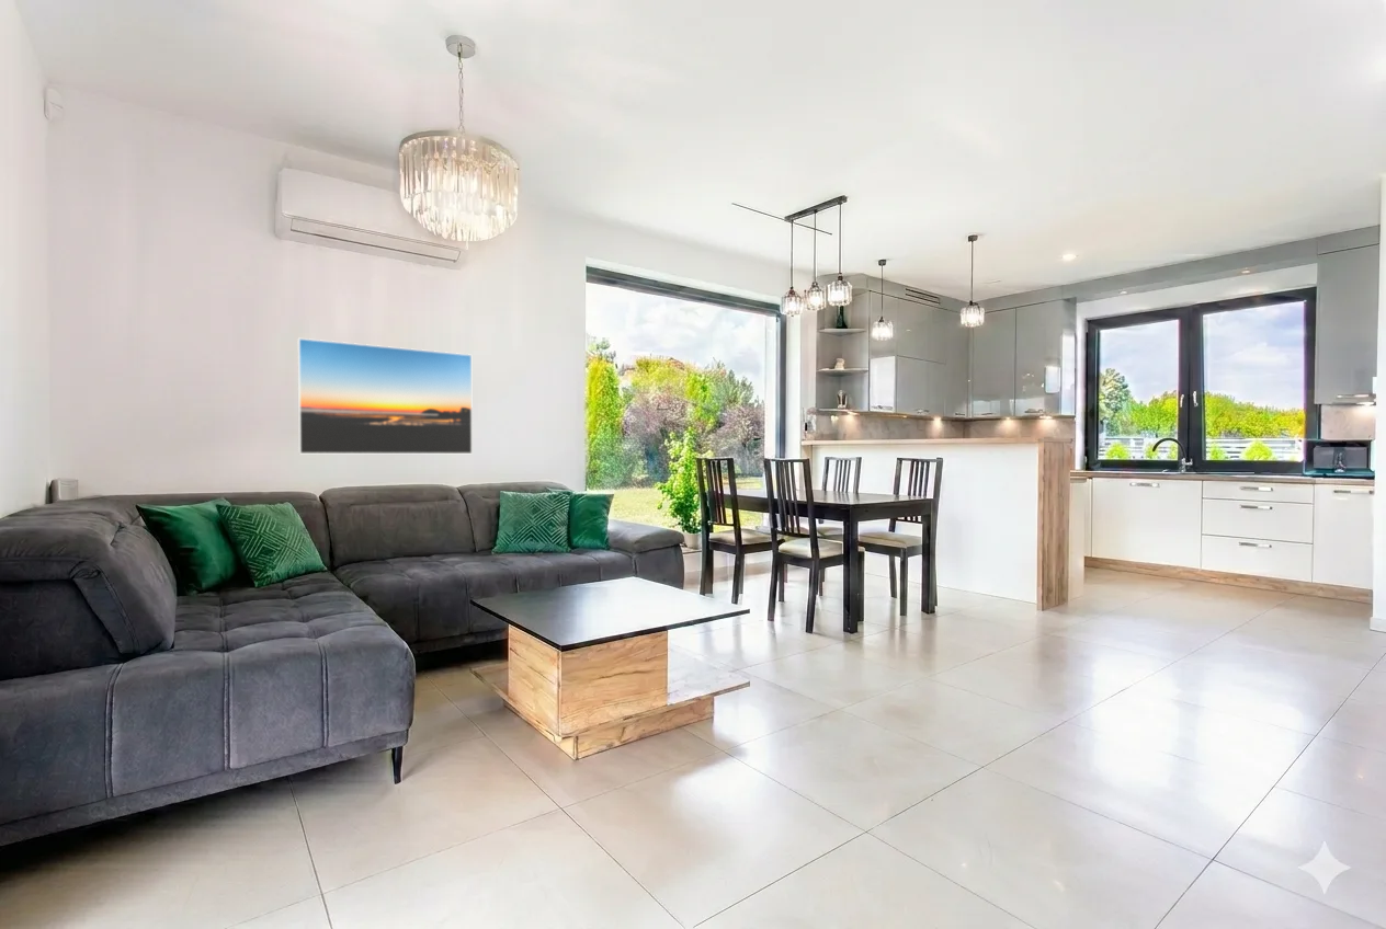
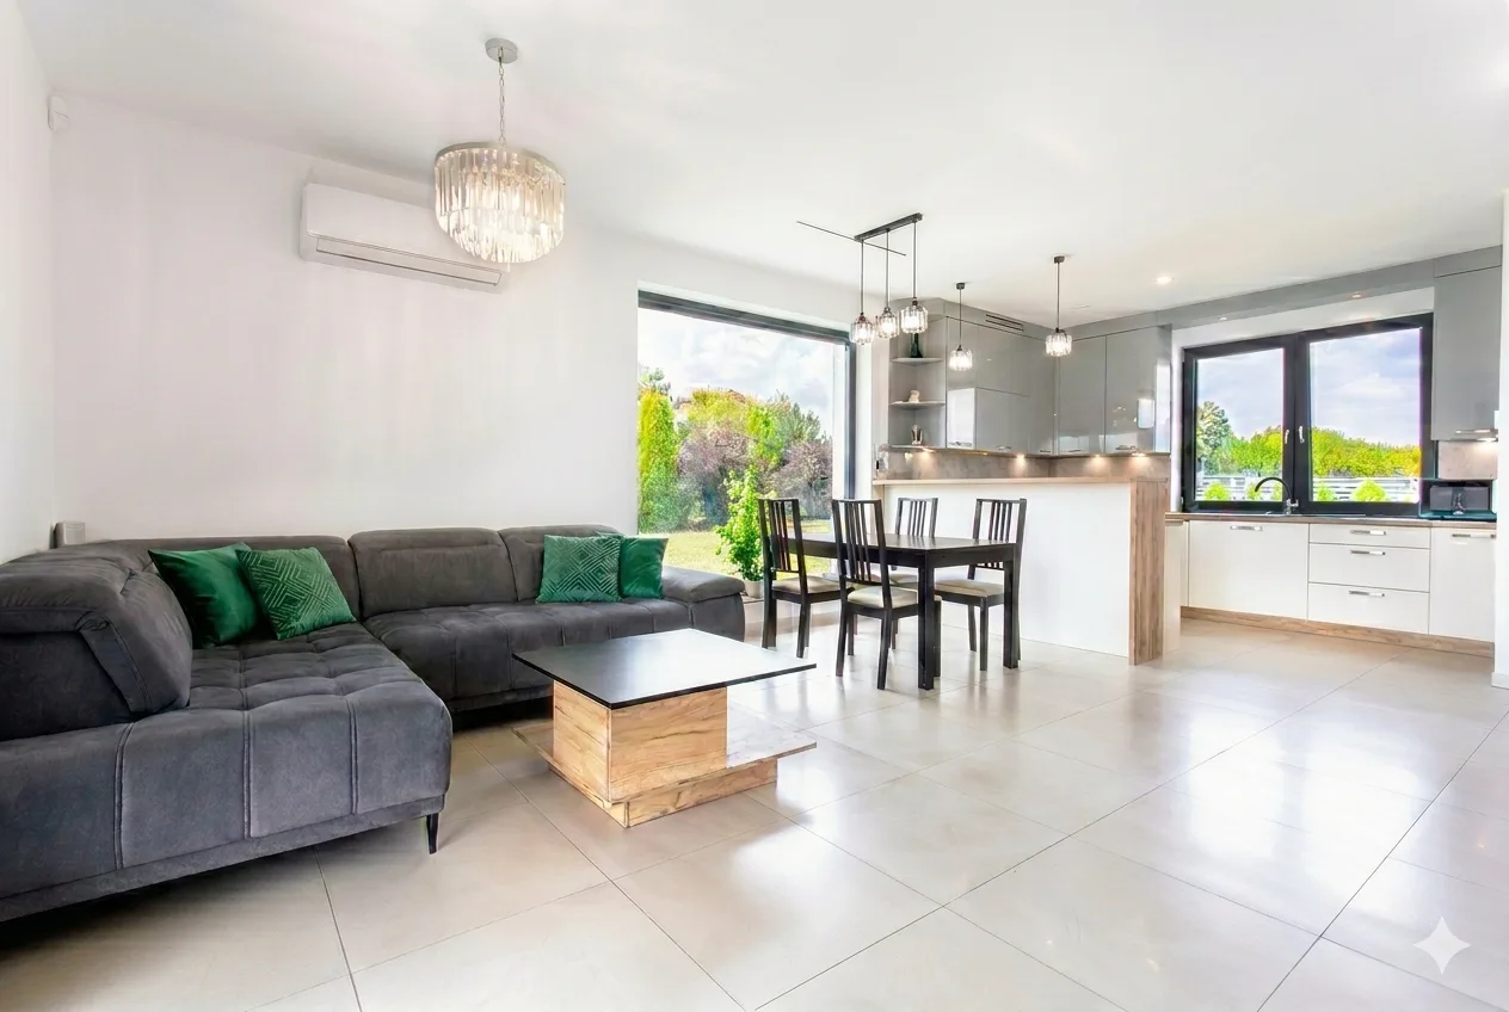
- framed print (391, 400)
